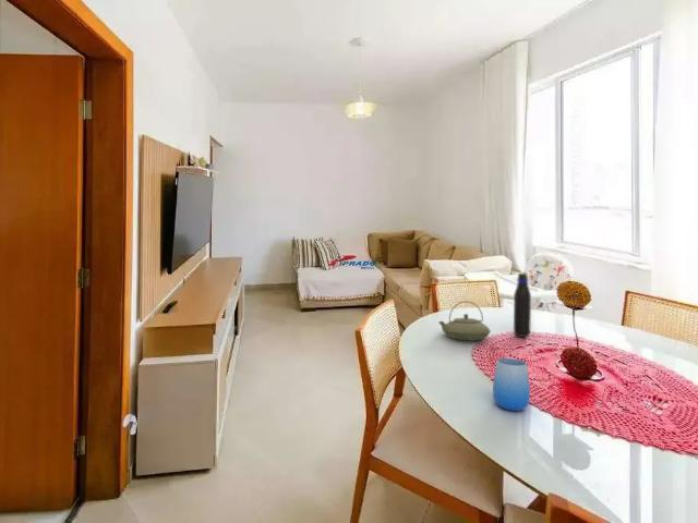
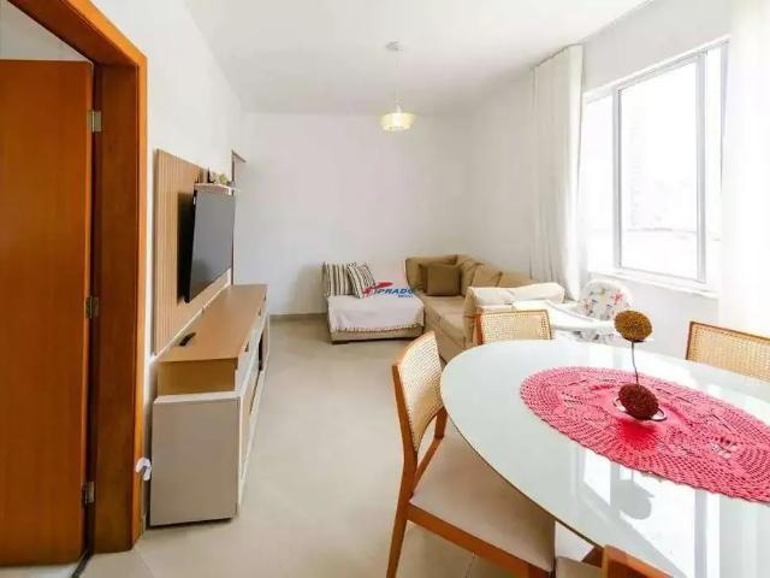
- teapot (462, 319)
- water bottle (521, 304)
- cup (510, 384)
